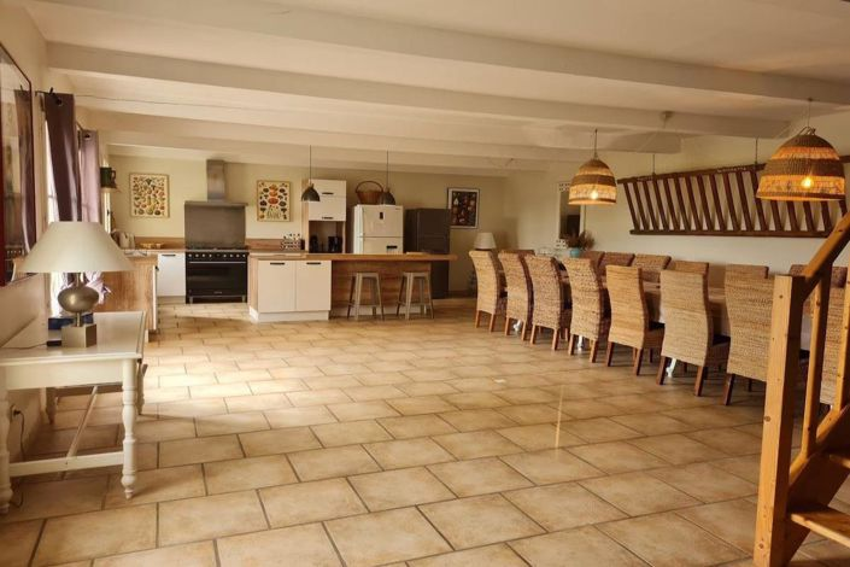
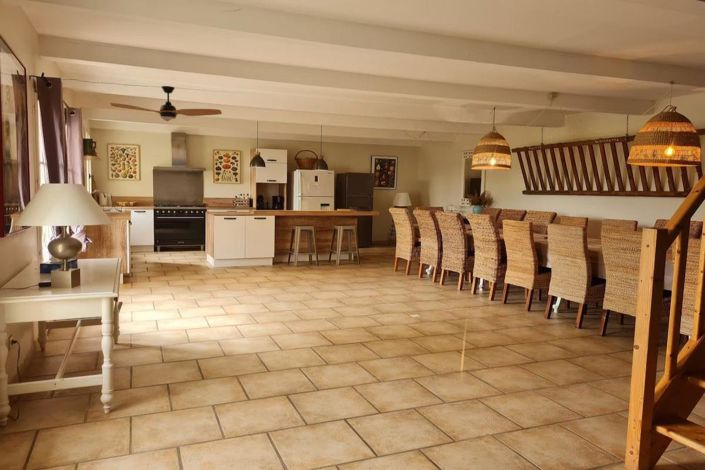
+ electric fan (167, 105)
